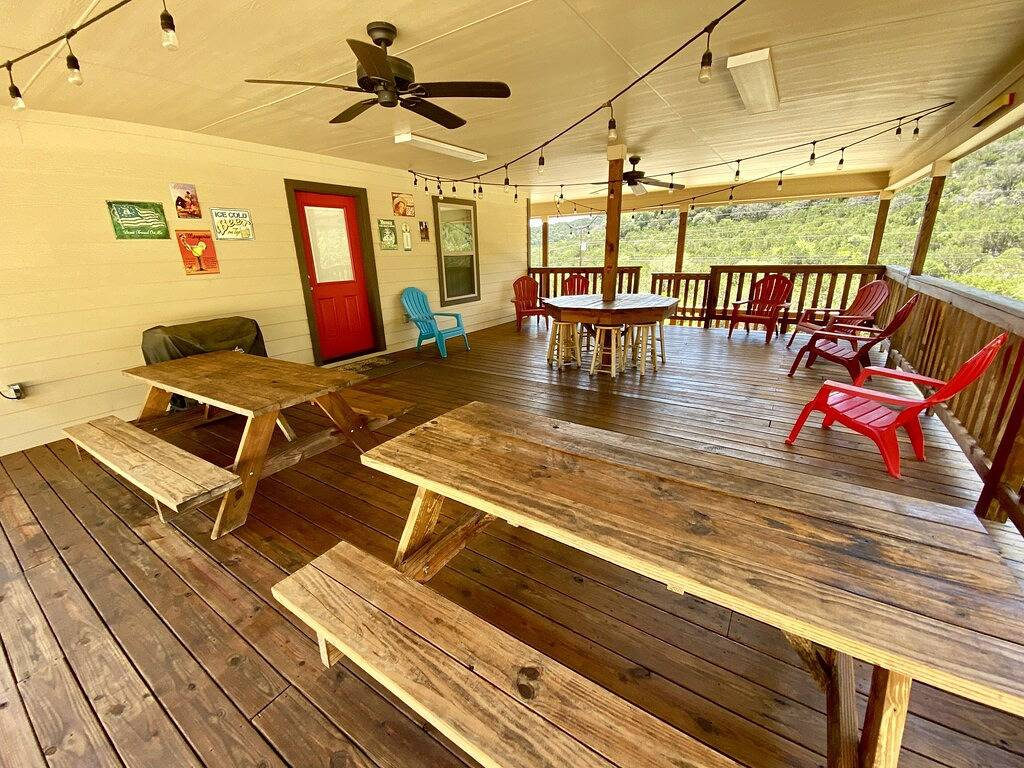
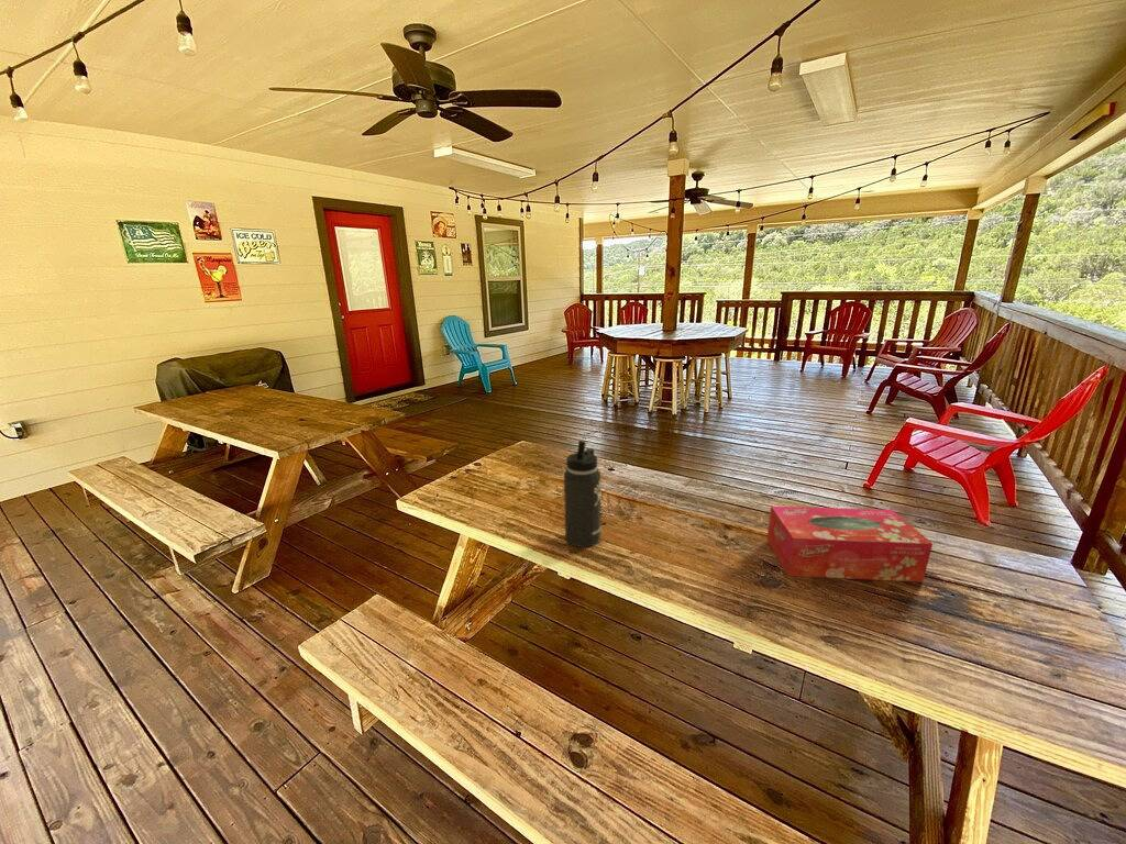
+ tissue box (841, 541)
+ thermos bottle (584, 489)
